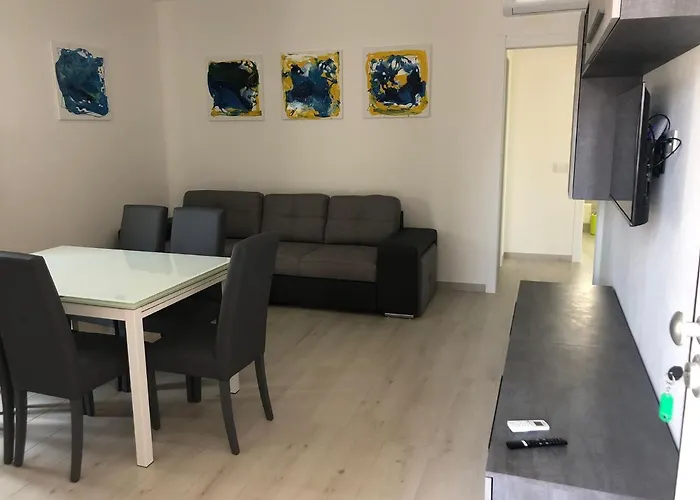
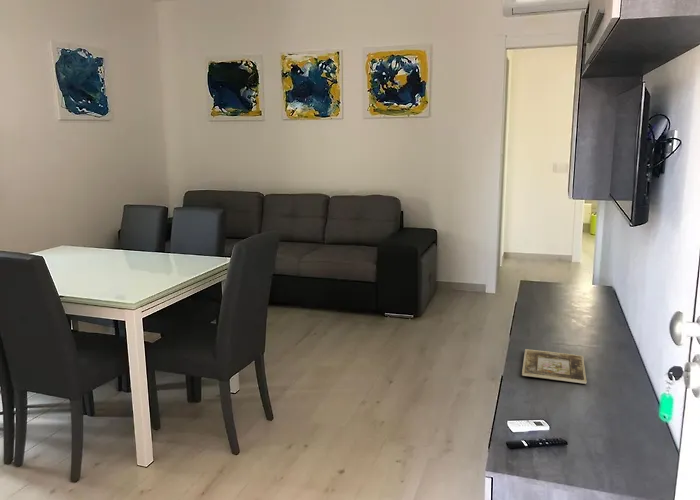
+ picture frame (553, 365)
